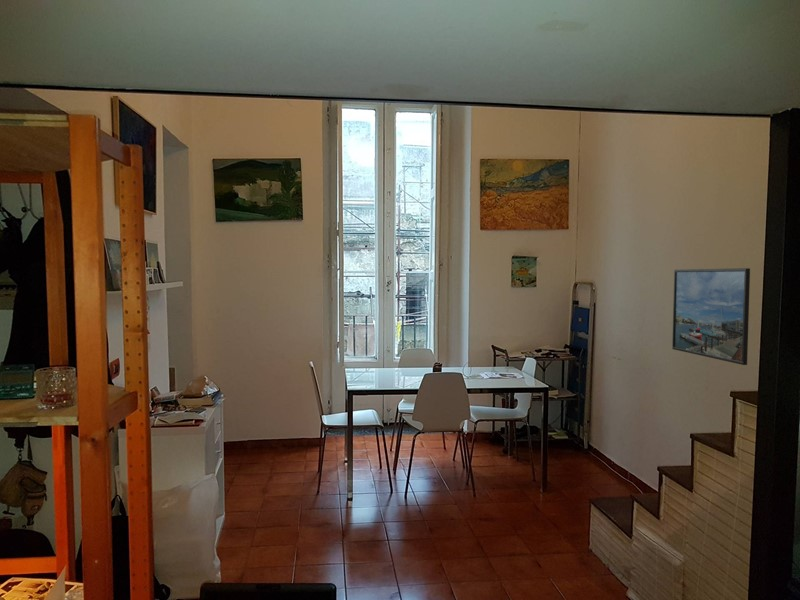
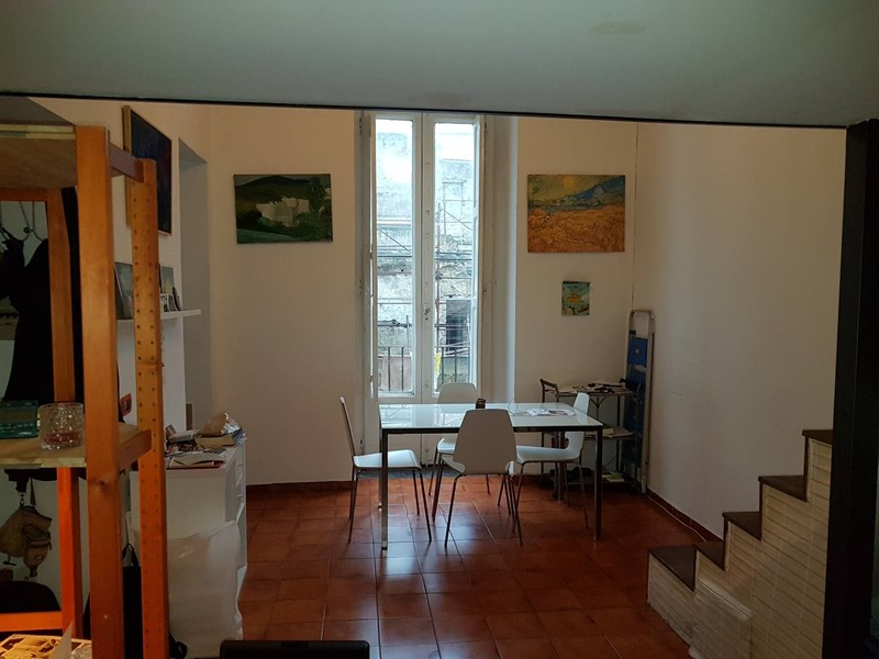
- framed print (707, 312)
